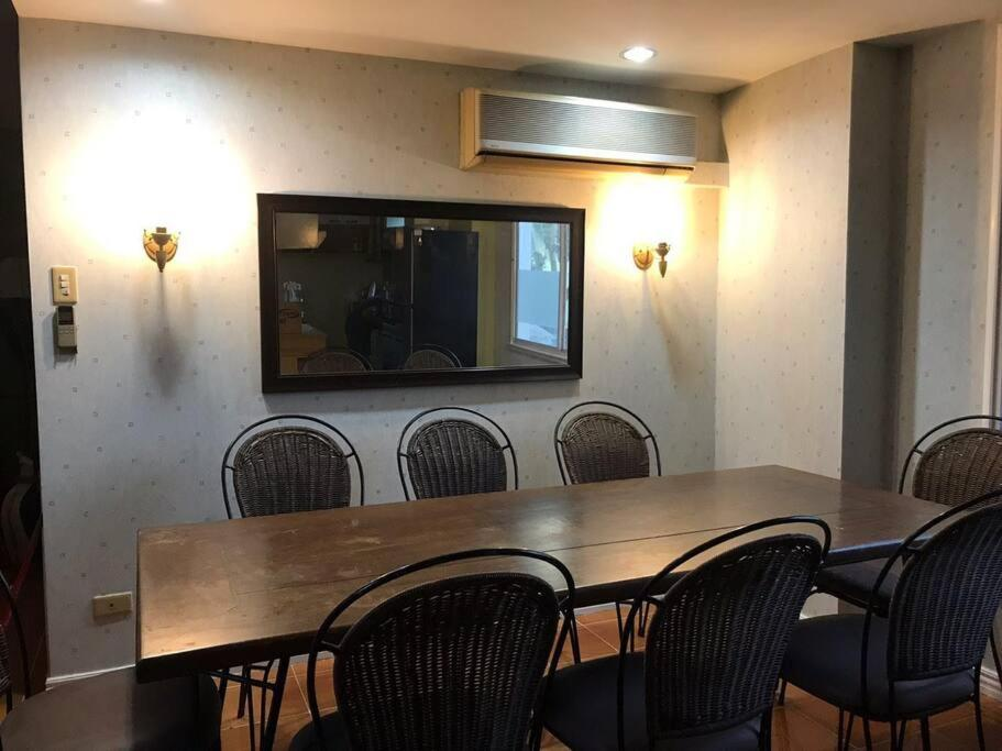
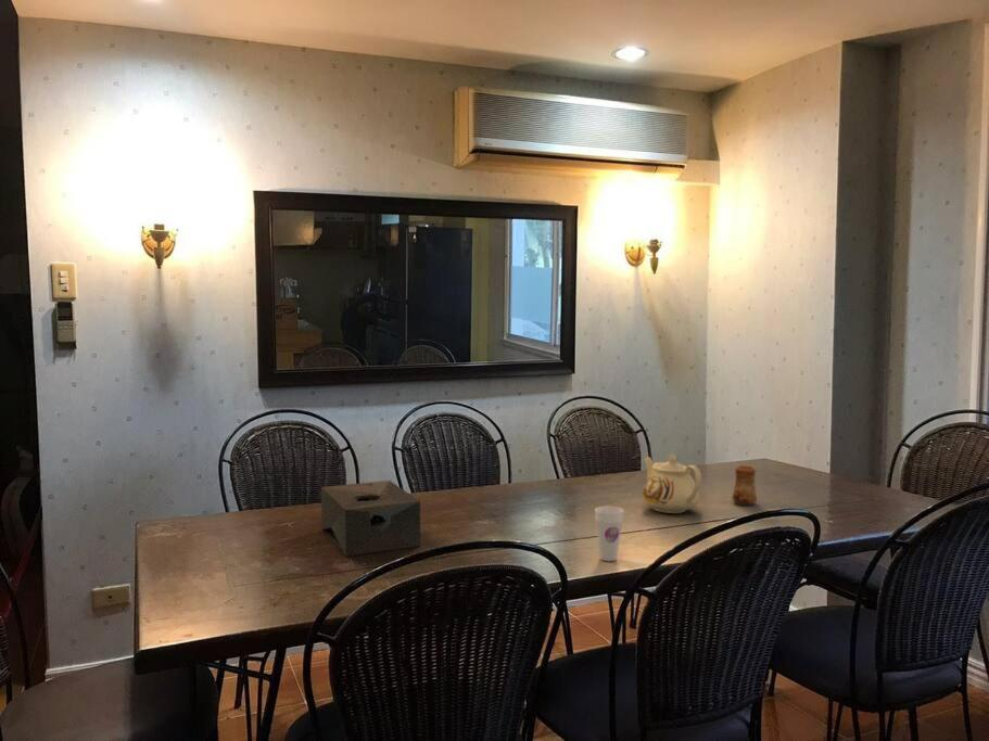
+ box (369, 515)
+ cup (745, 485)
+ teapot (671, 481)
+ cup (608, 534)
